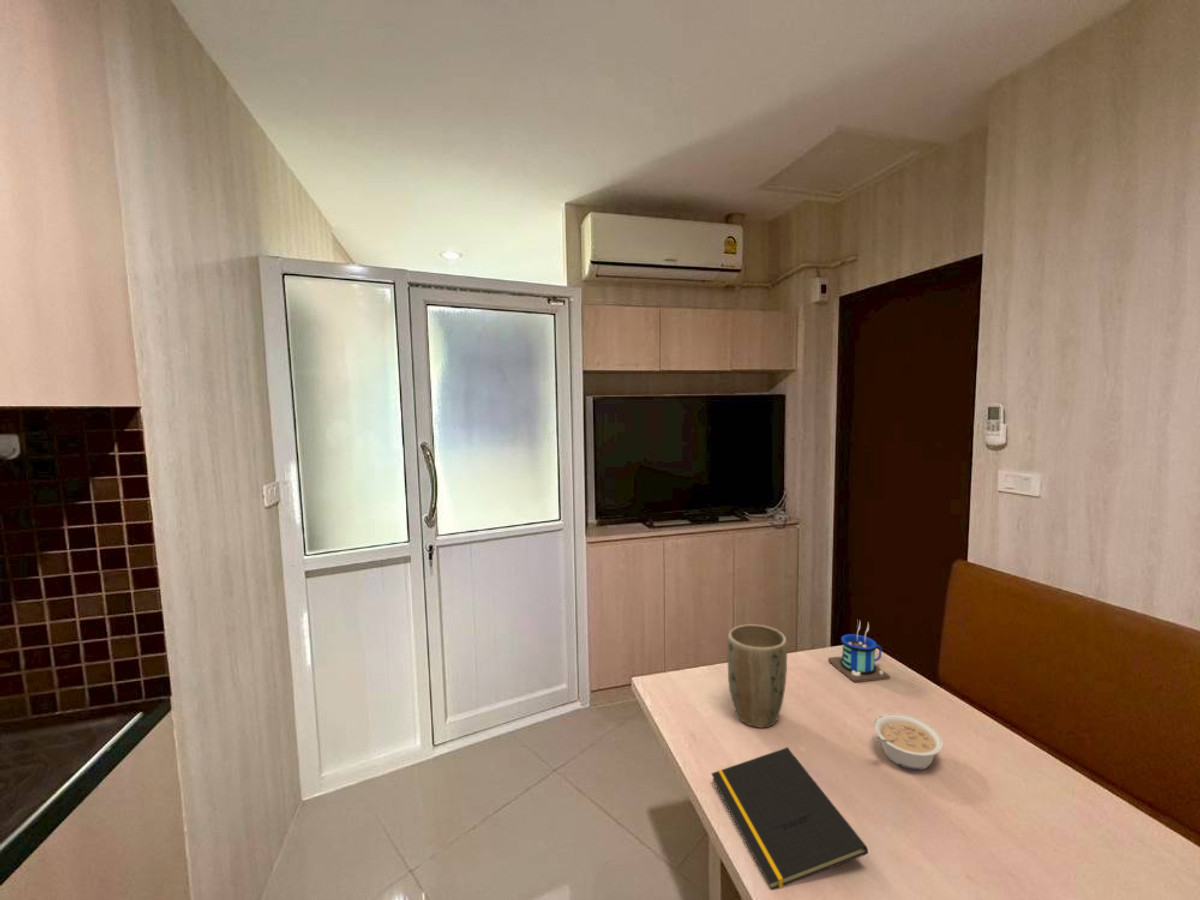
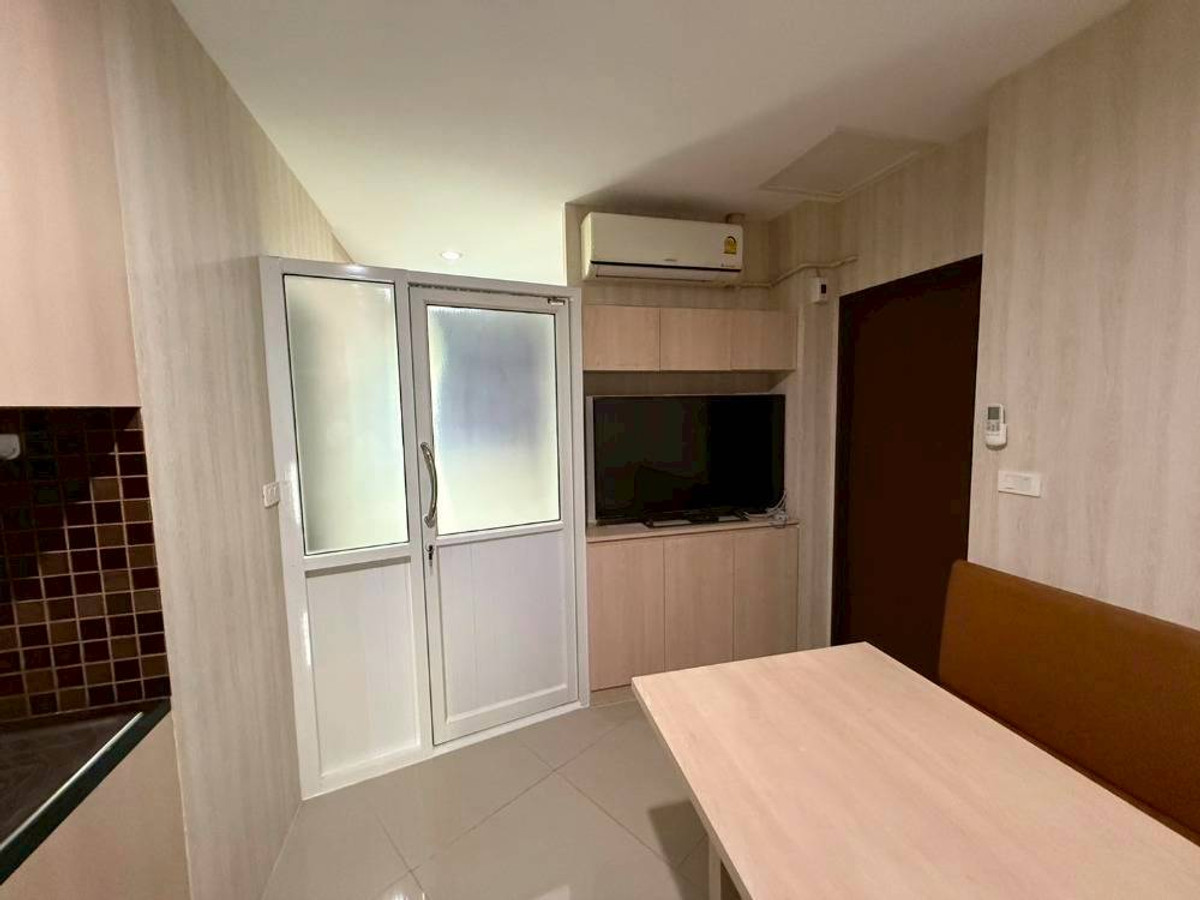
- legume (906, 742)
- notepad (780, 809)
- mug (861, 638)
- plant pot (756, 675)
